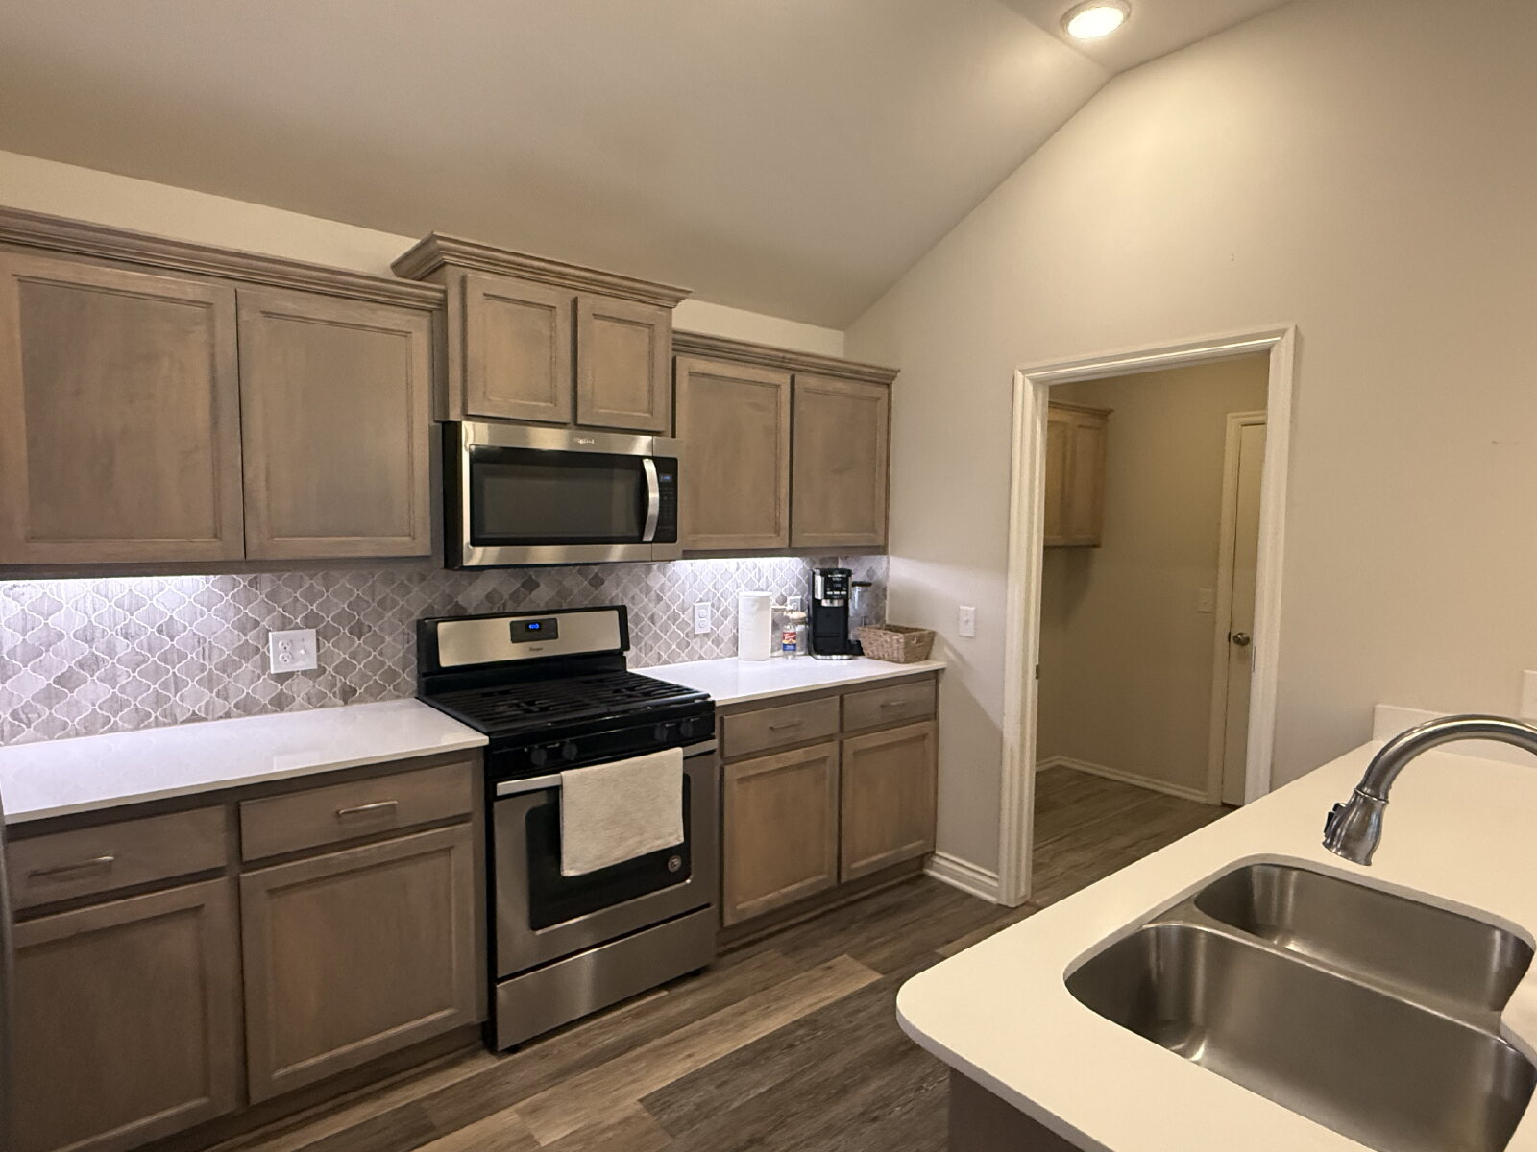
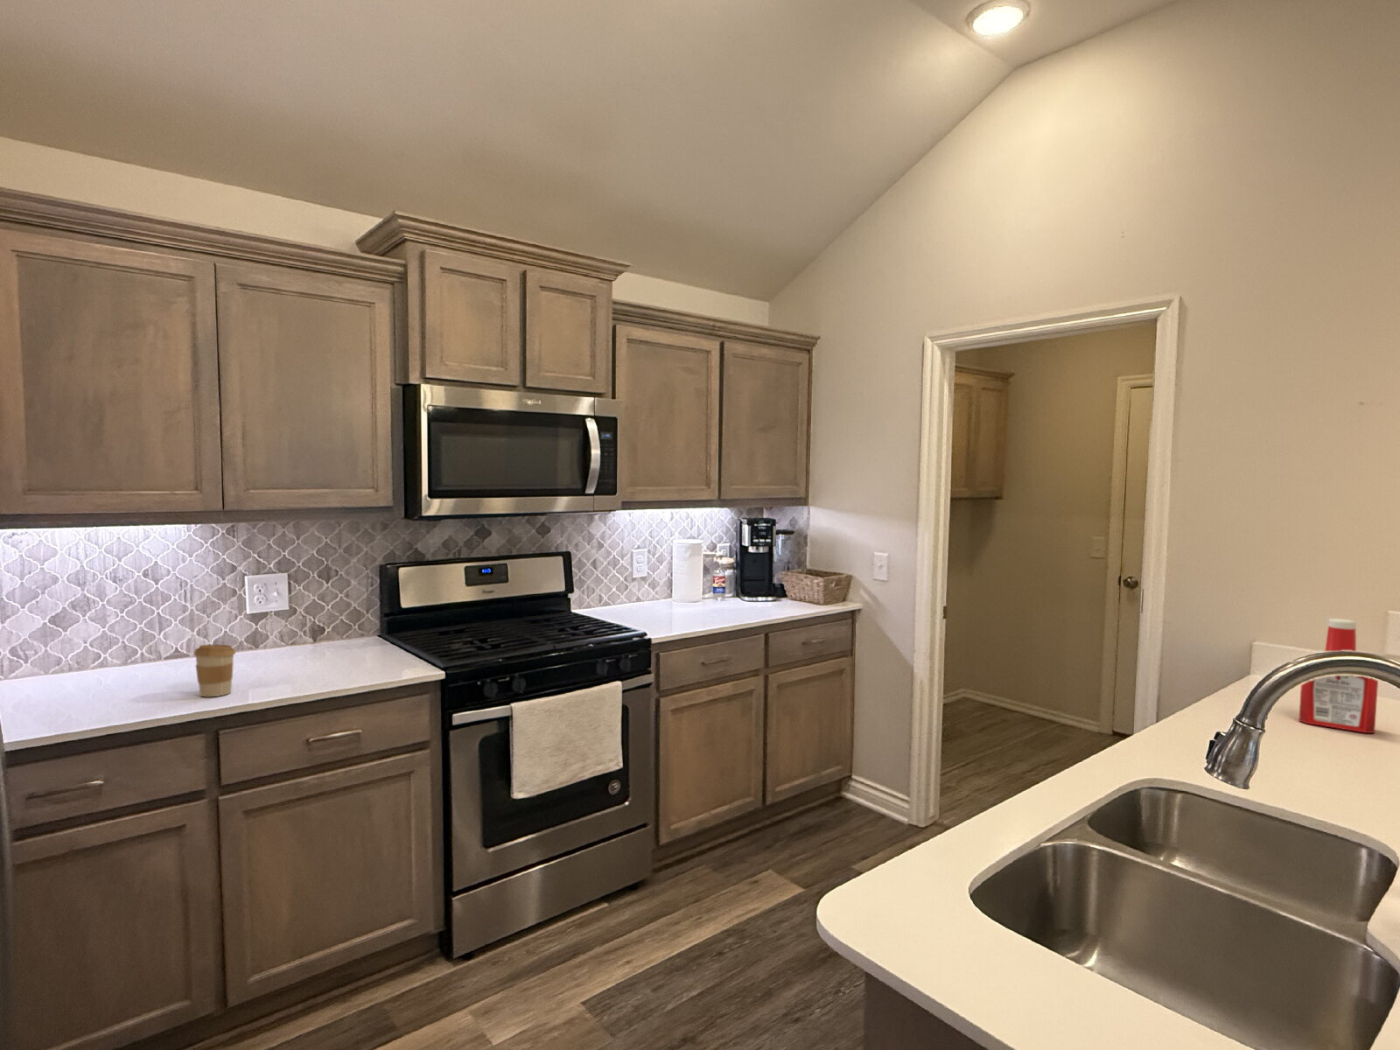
+ coffee cup (215, 668)
+ soap bottle (1338, 675)
